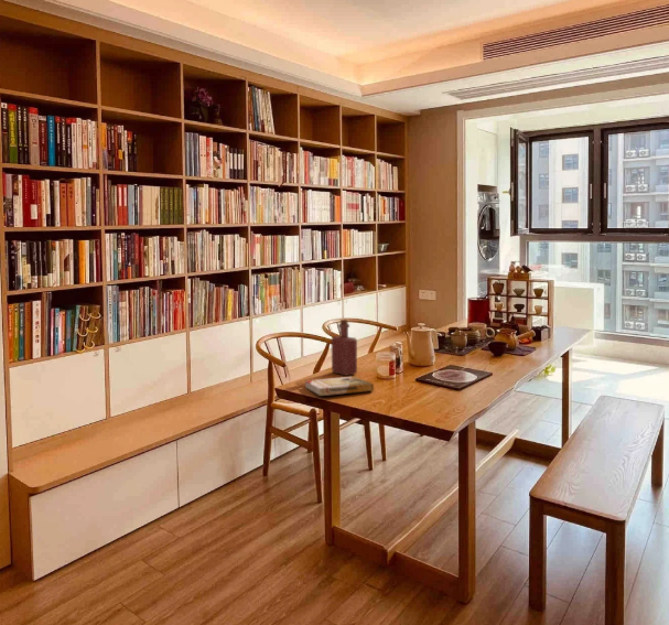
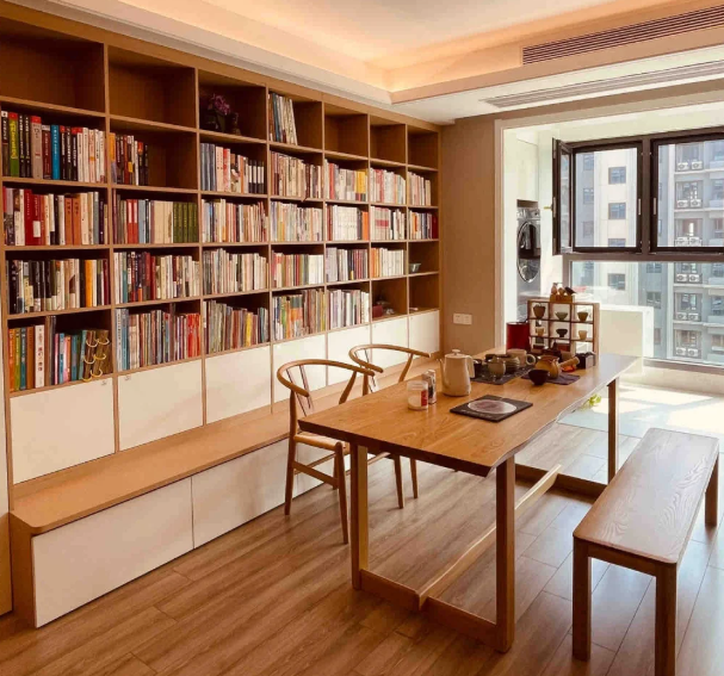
- bottle (344, 346)
- book (338, 386)
